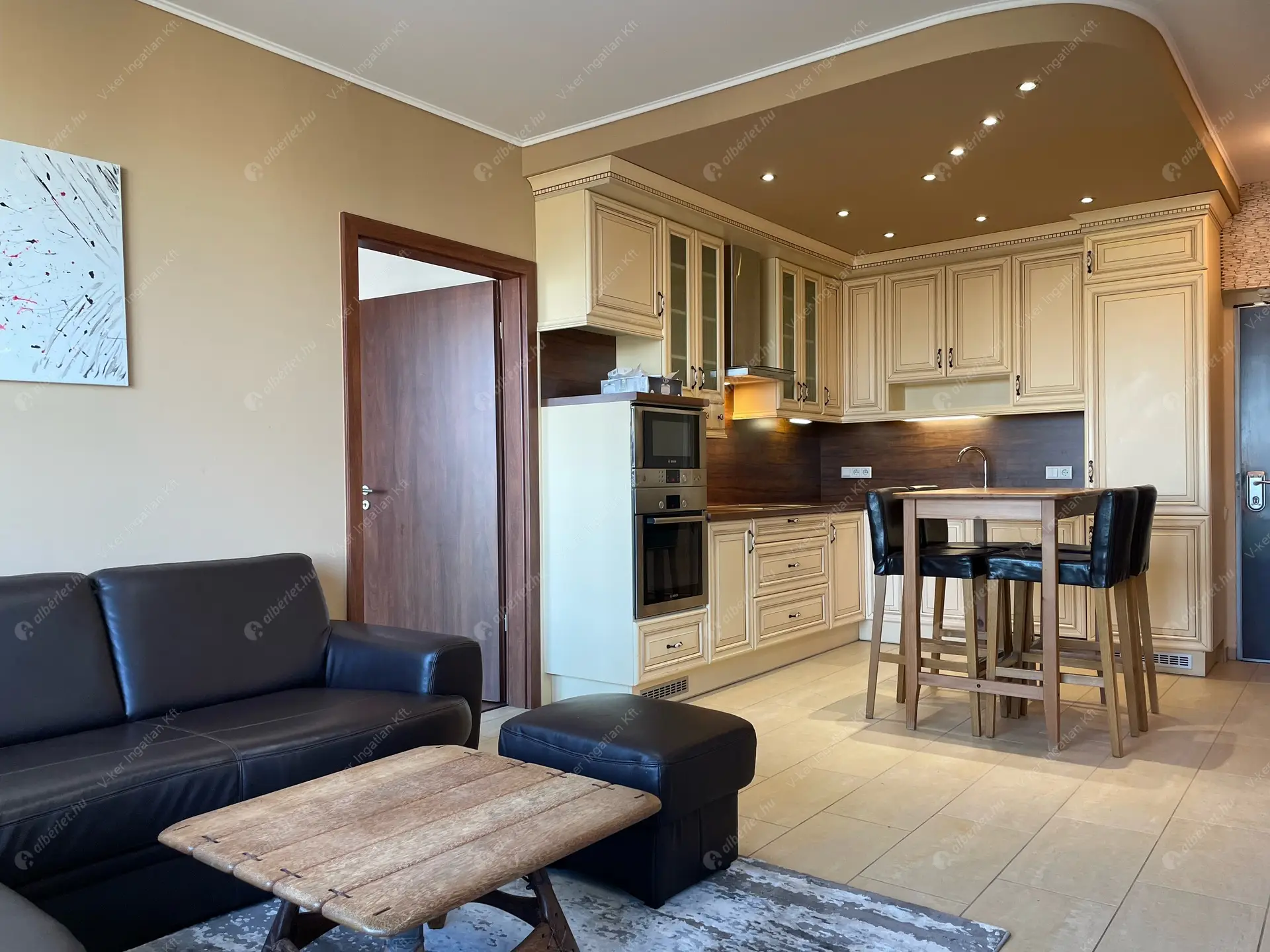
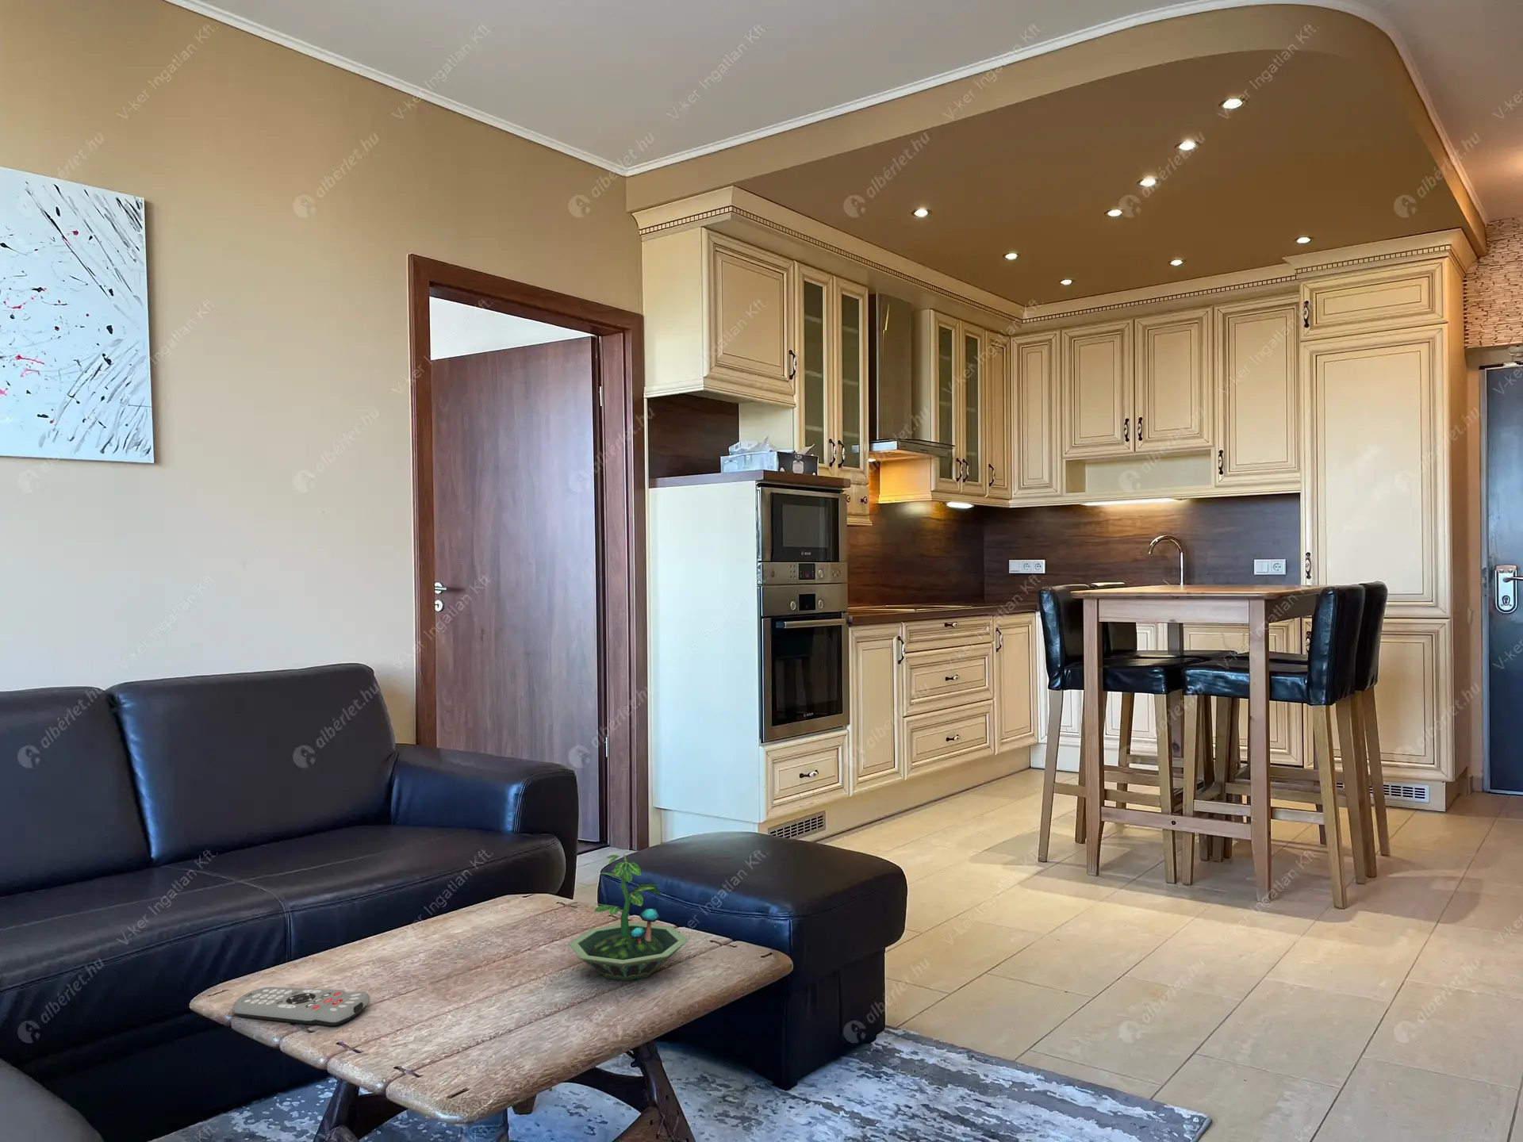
+ remote control (299, 1004)
+ terrarium (627, 878)
